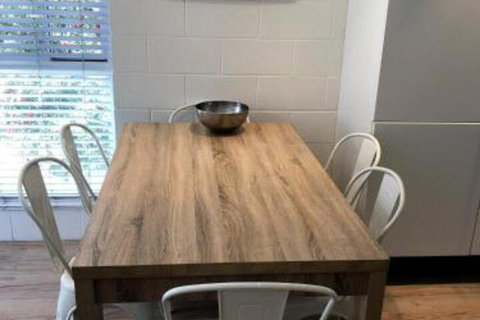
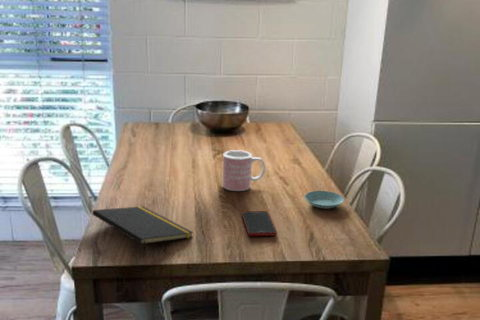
+ mug (242, 170)
+ notepad (142, 223)
+ saucer (323, 201)
+ cell phone (258, 223)
